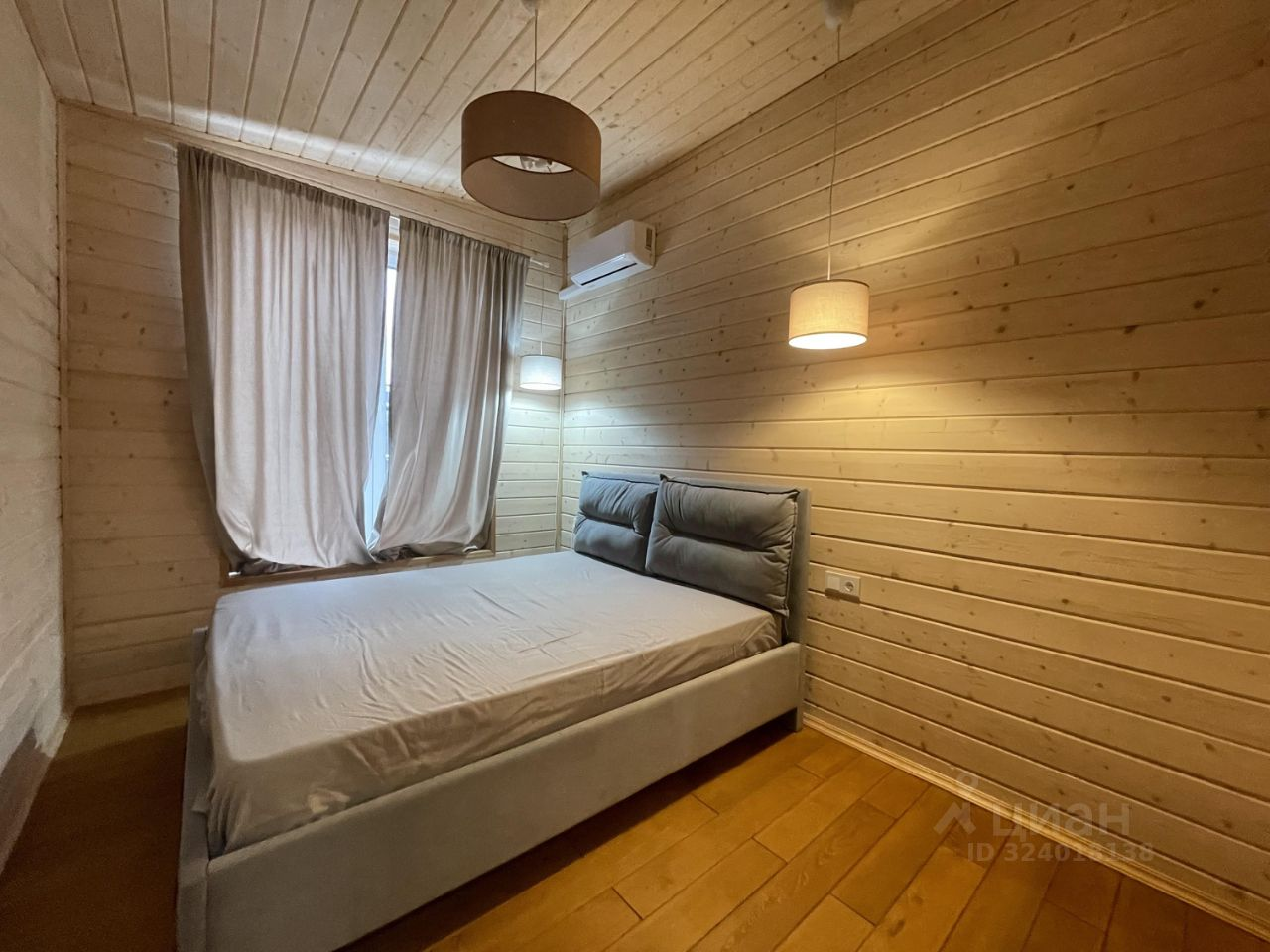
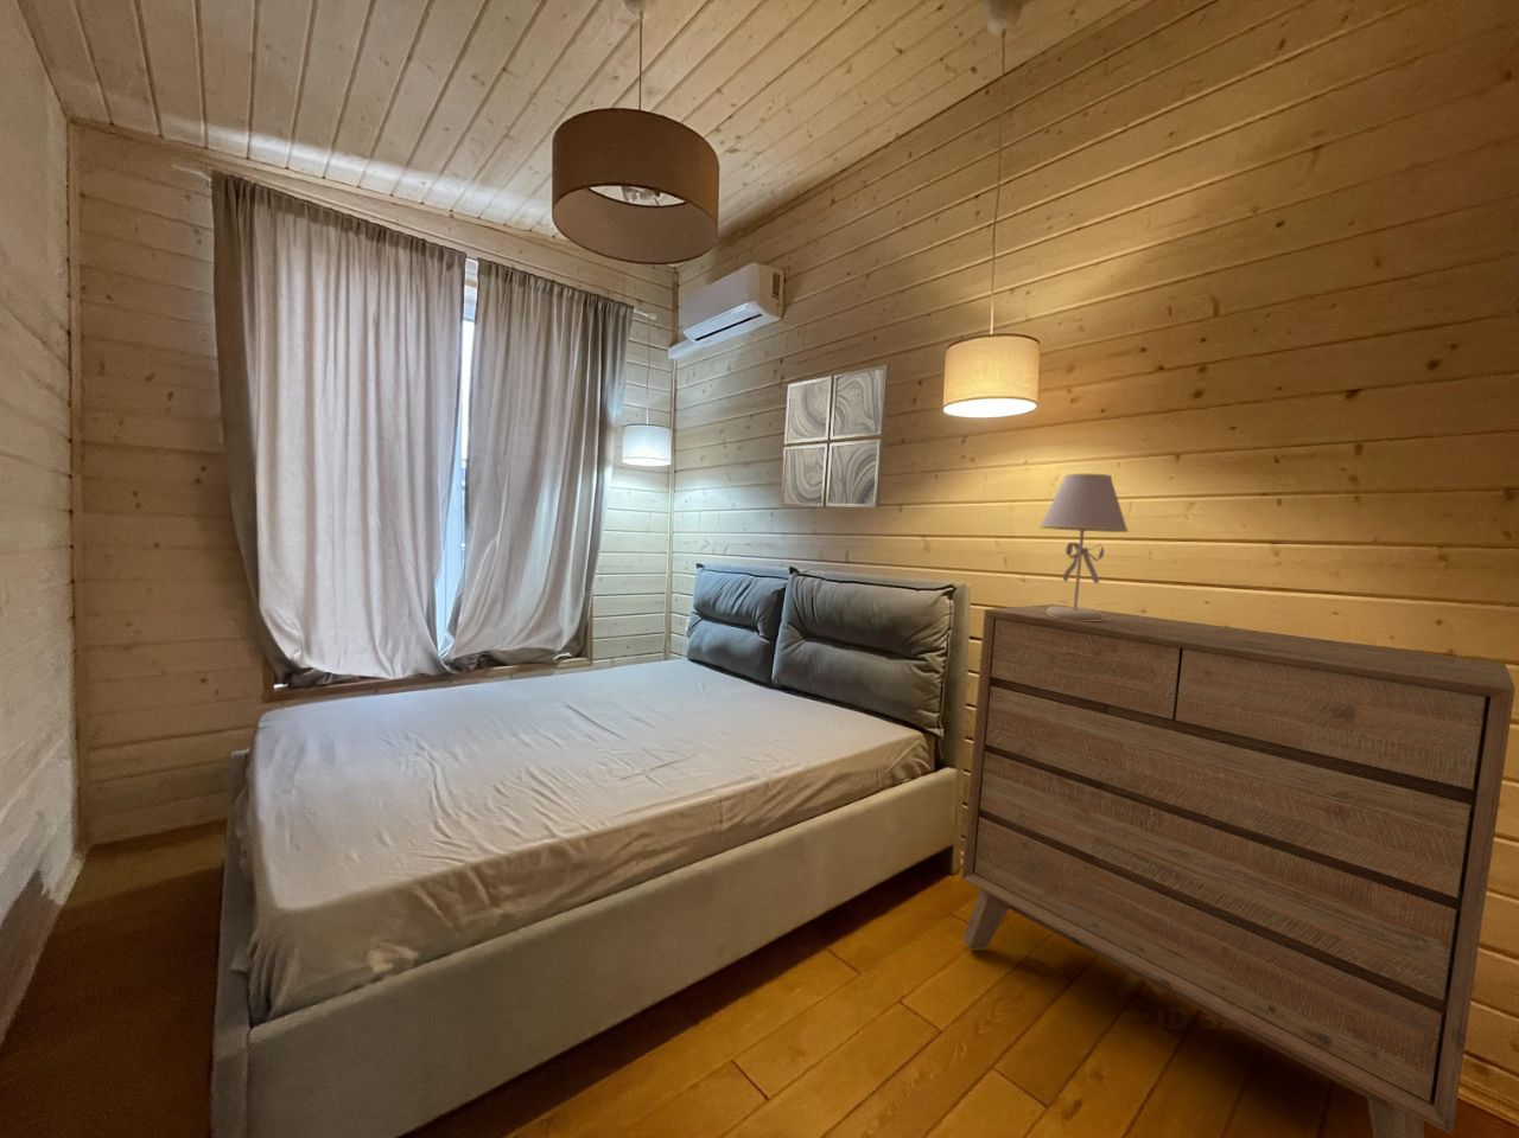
+ table lamp (1080, 546)
+ wall art (831, 440)
+ dresser (1185, 824)
